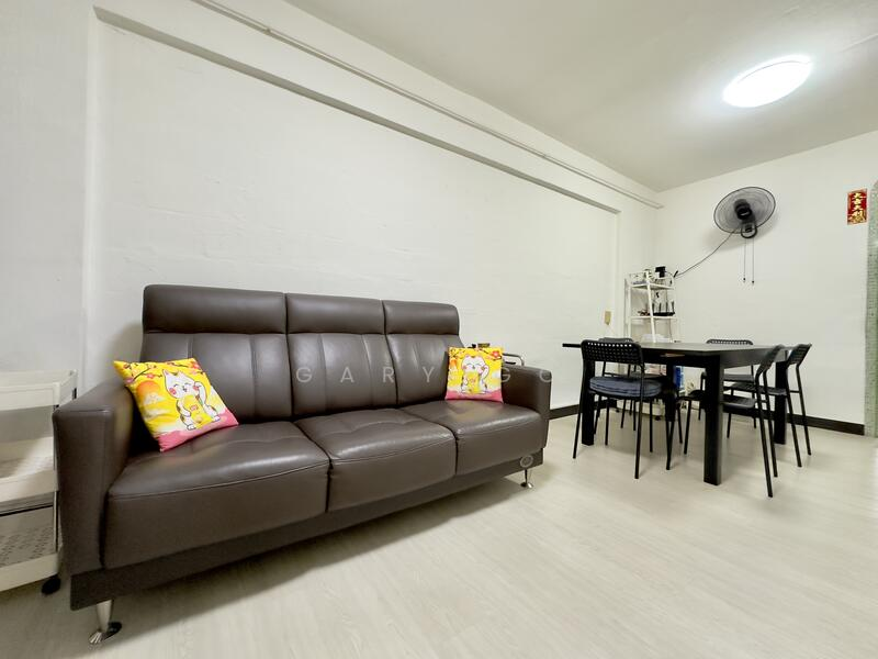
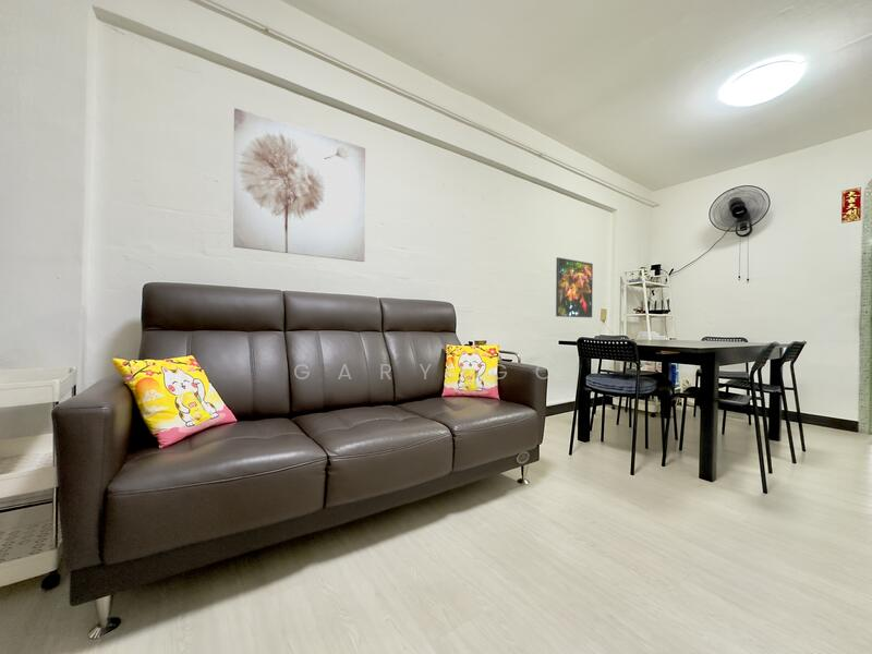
+ wall art (305, 193)
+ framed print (574, 289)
